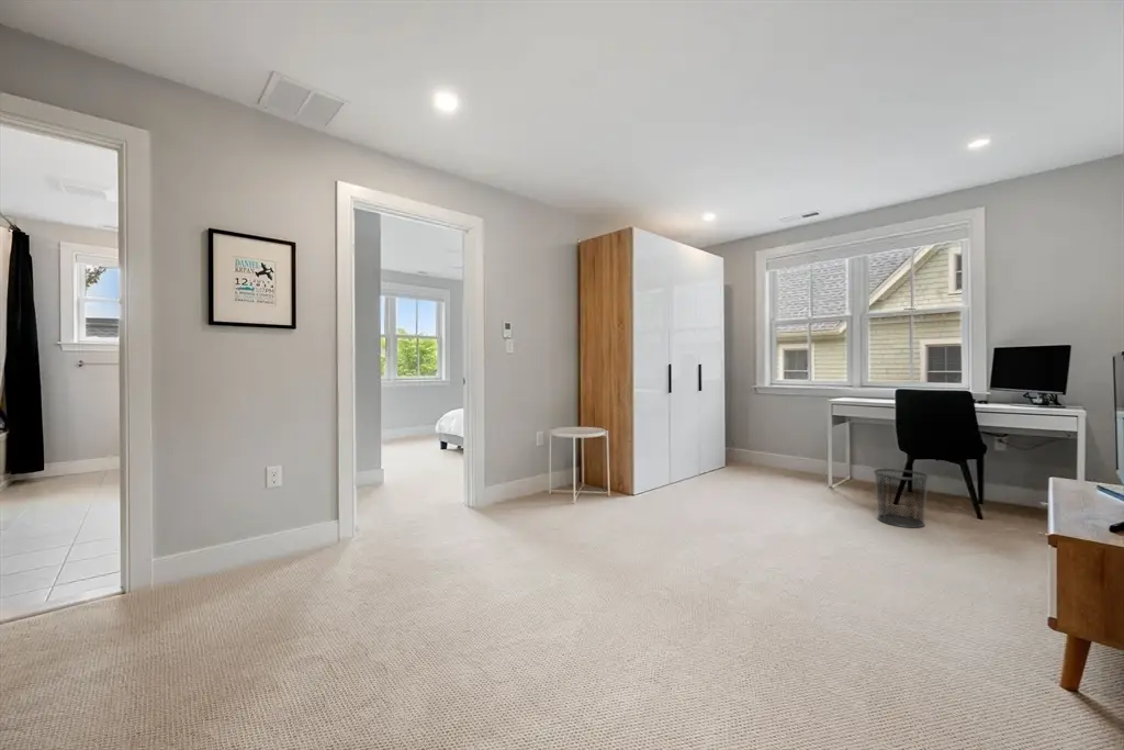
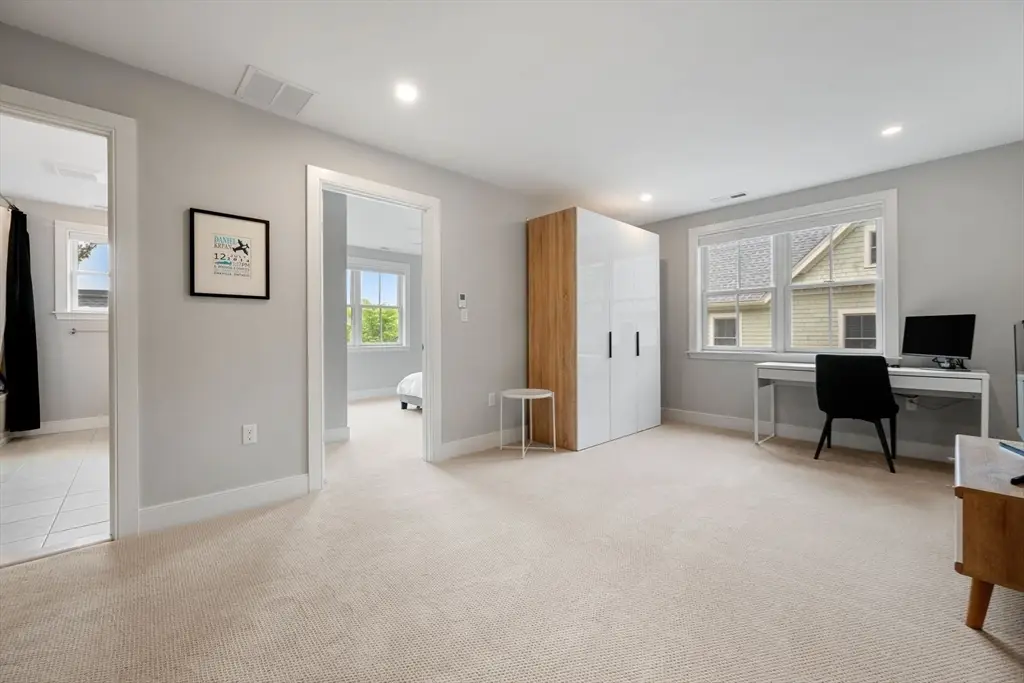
- waste bin (900, 496)
